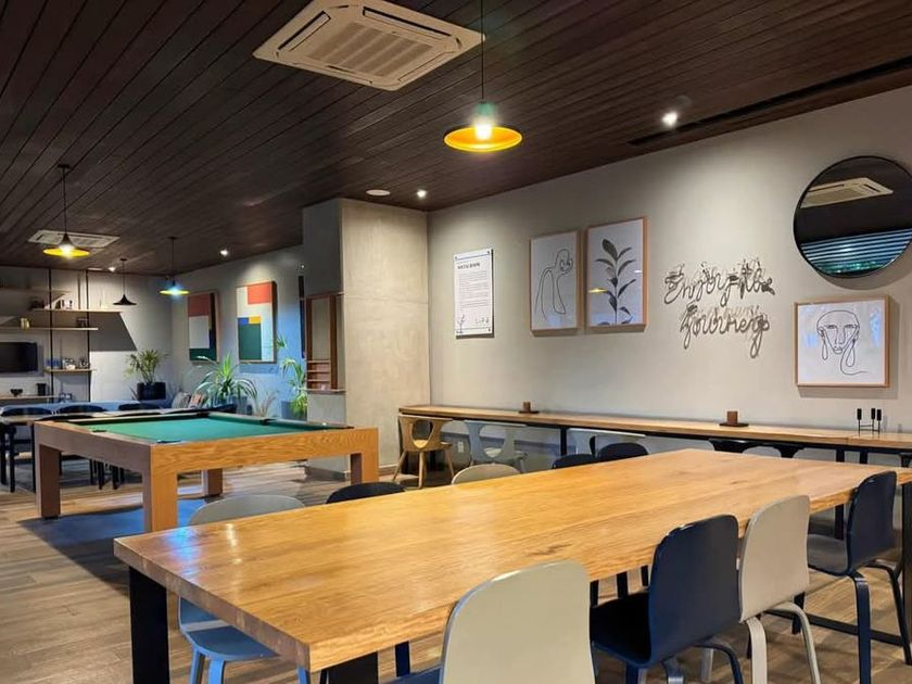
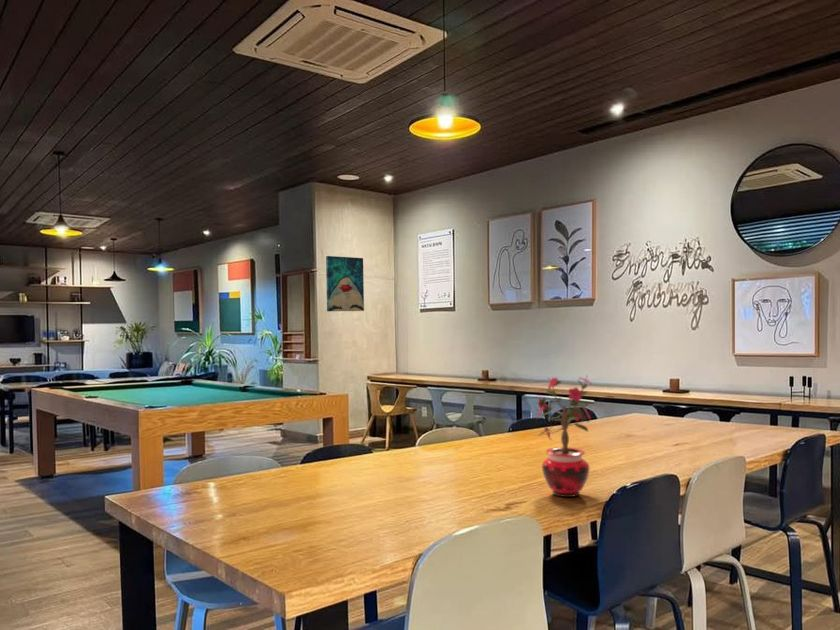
+ potted plant (564, 434)
+ wall art (345, 284)
